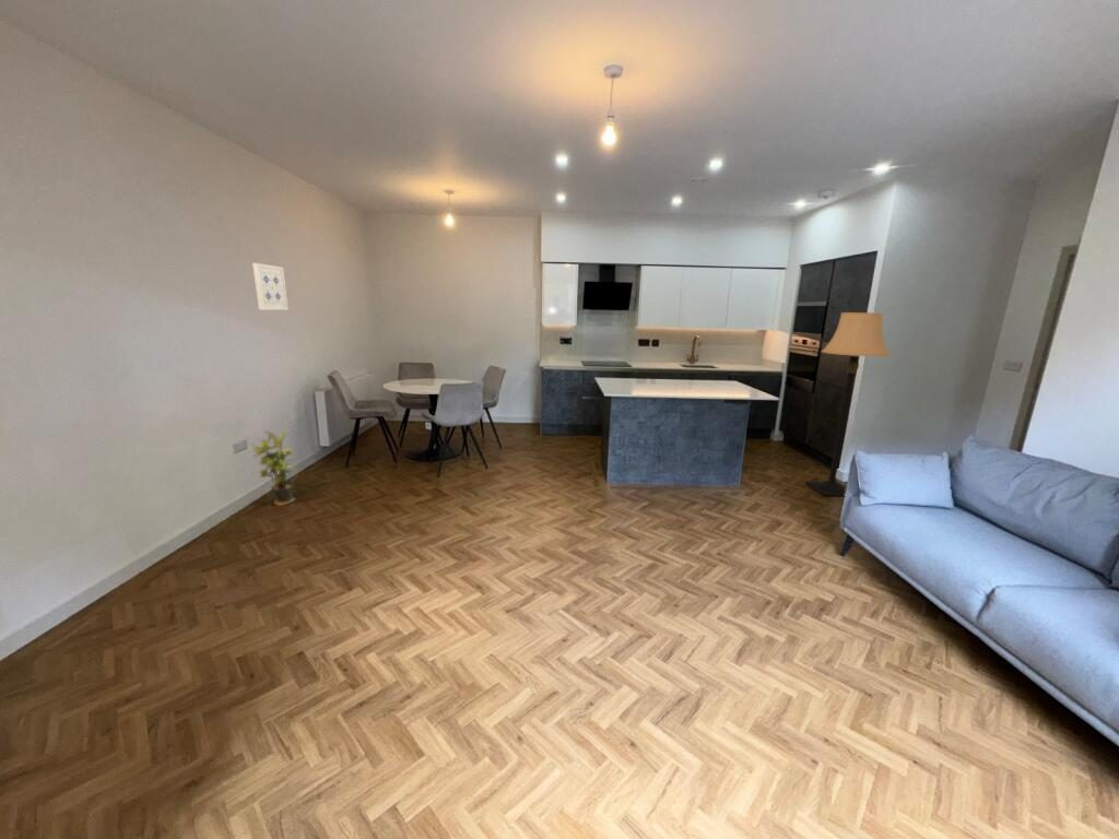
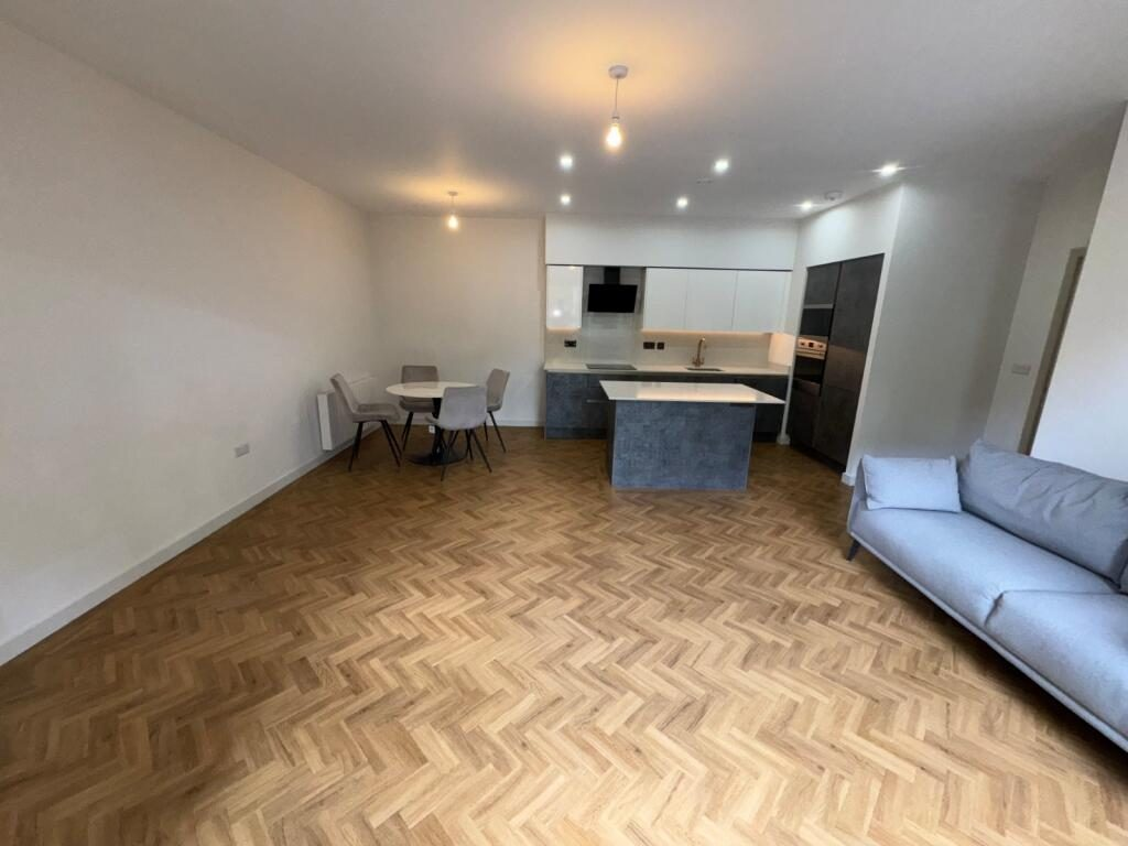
- potted plant (275, 468)
- lamp (845, 405)
- wall art (271, 287)
